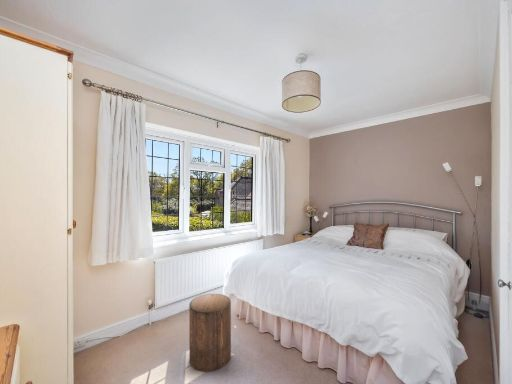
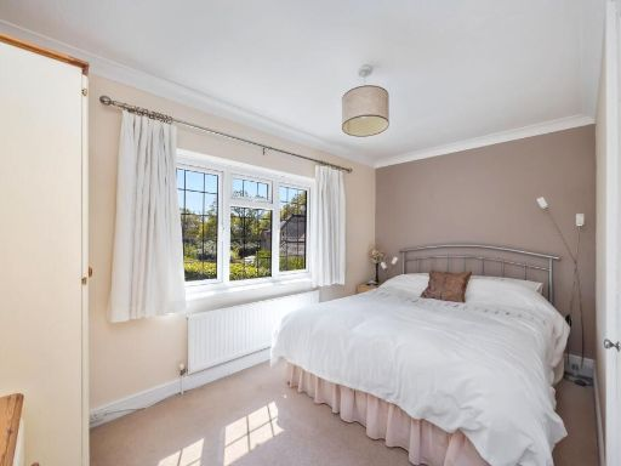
- stool (210, 329)
